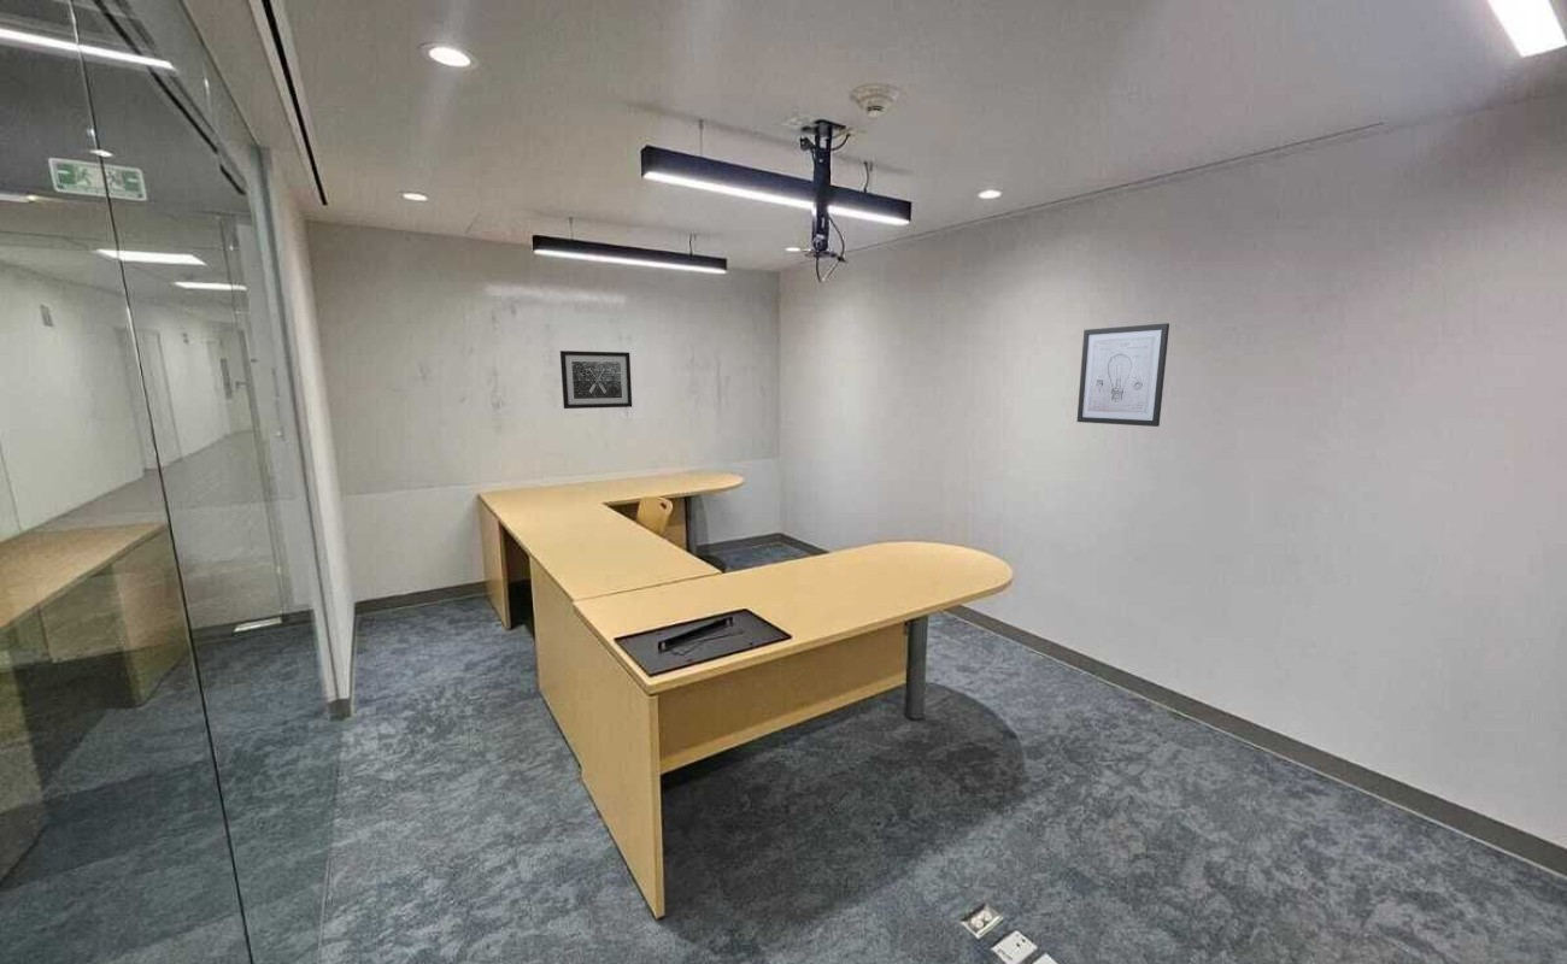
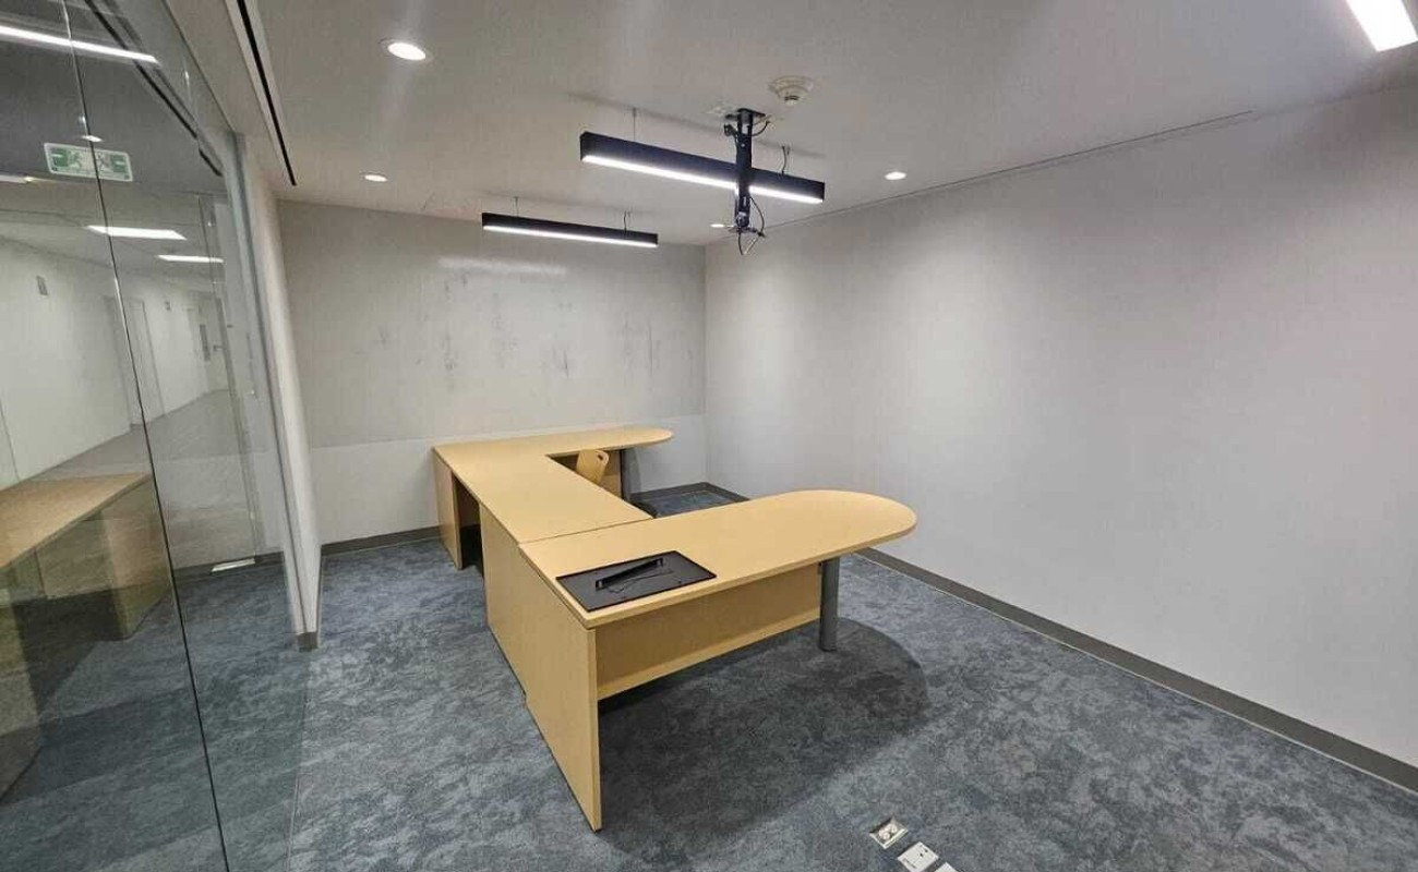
- wall art (597, 380)
- wall art (1120, 376)
